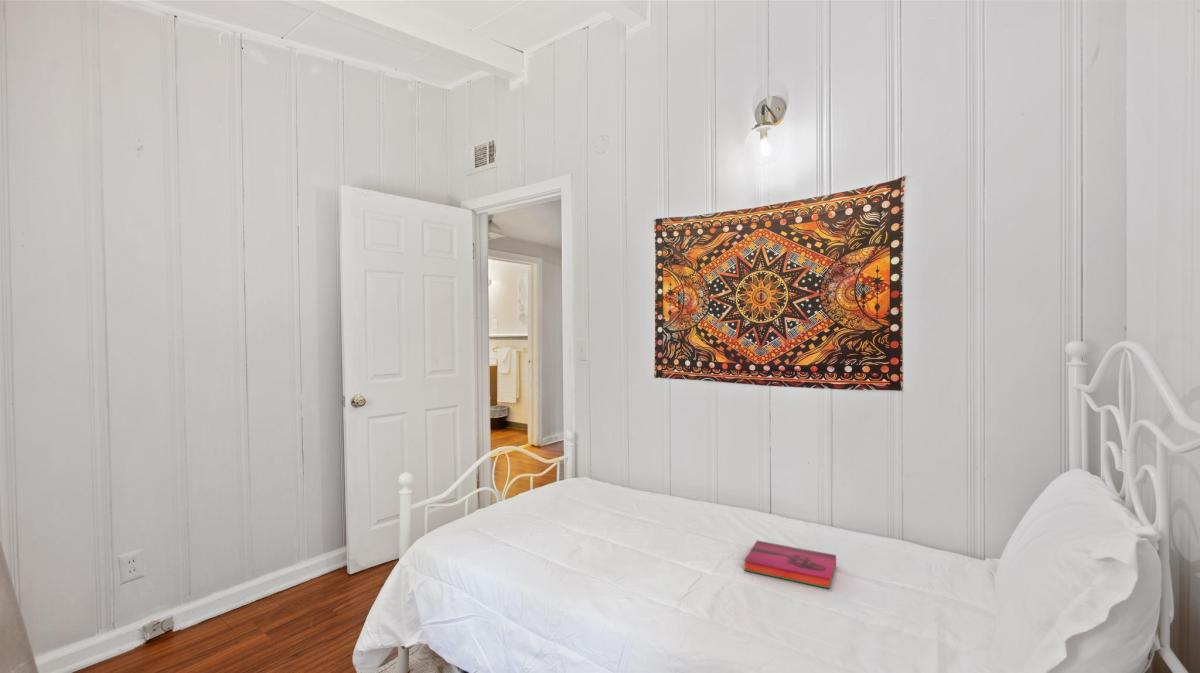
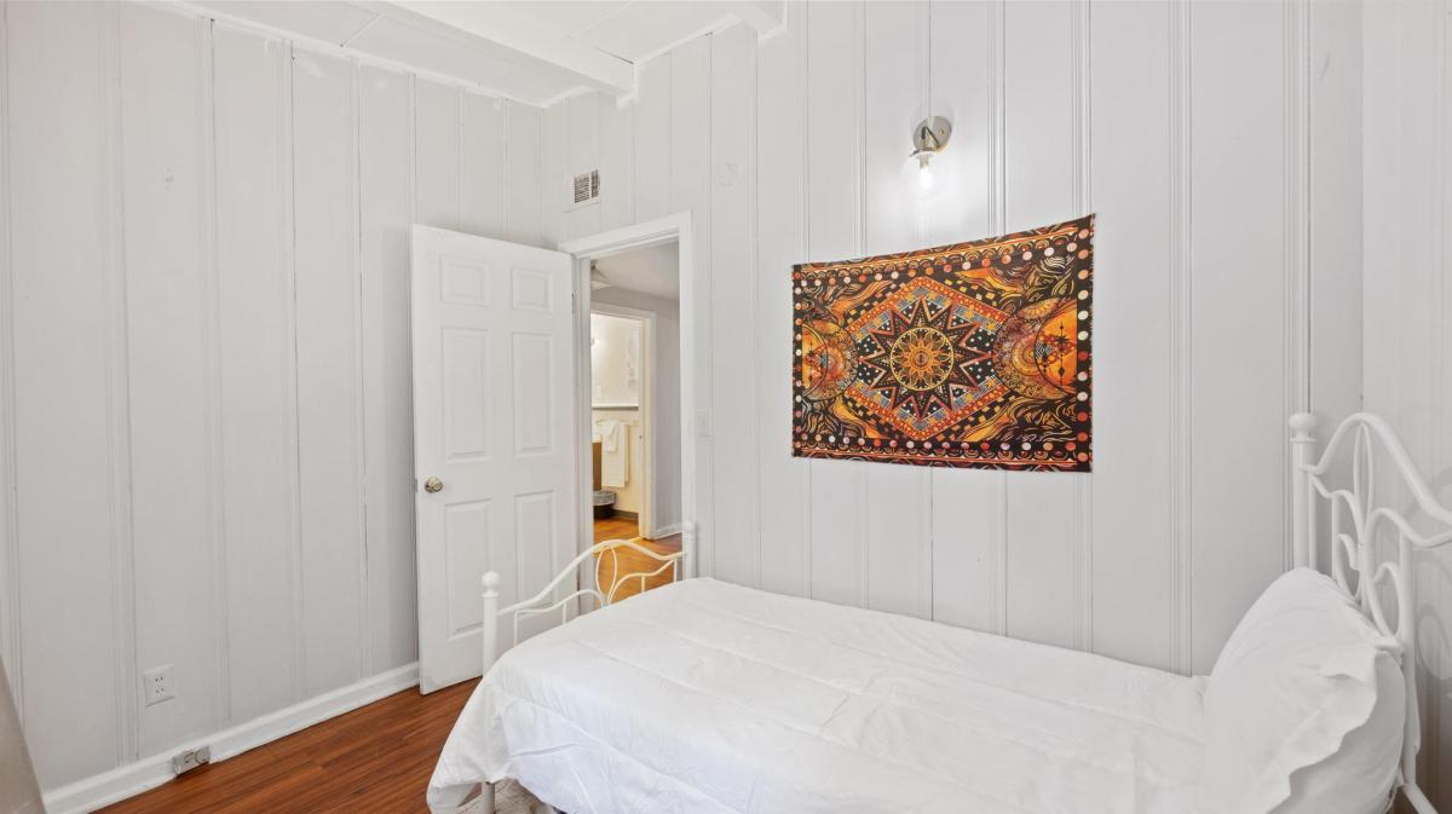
- hardback book (790, 562)
